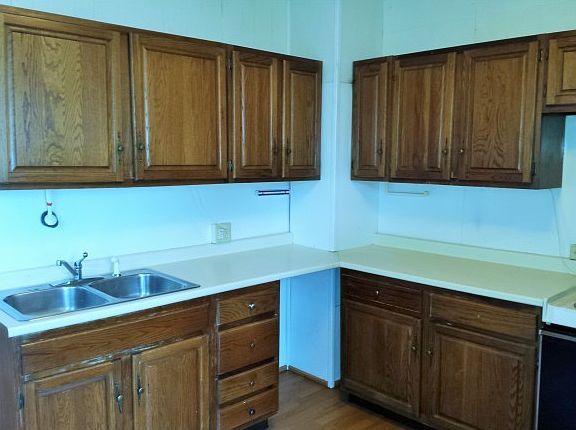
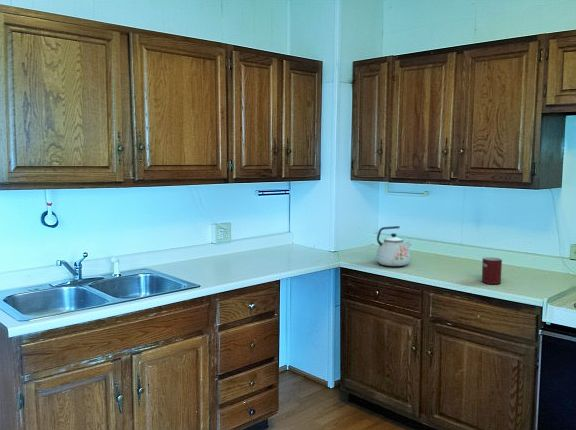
+ kettle (393, 245)
+ mug (489, 269)
